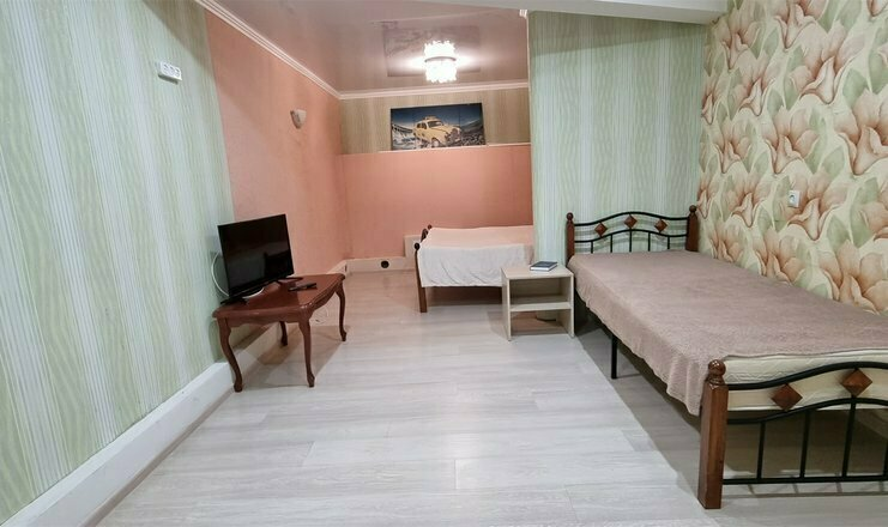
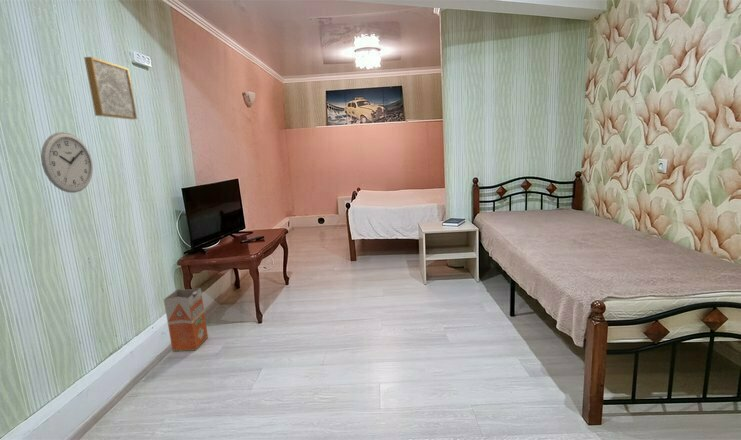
+ wall art (112, 90)
+ waste bin (188, 317)
+ wall clock (70, 162)
